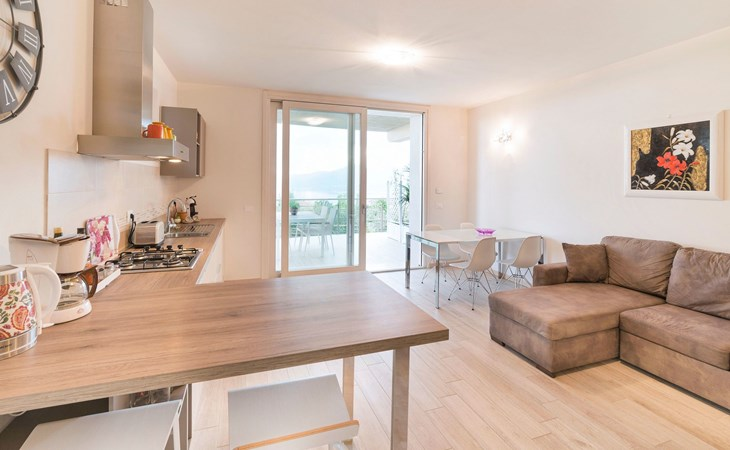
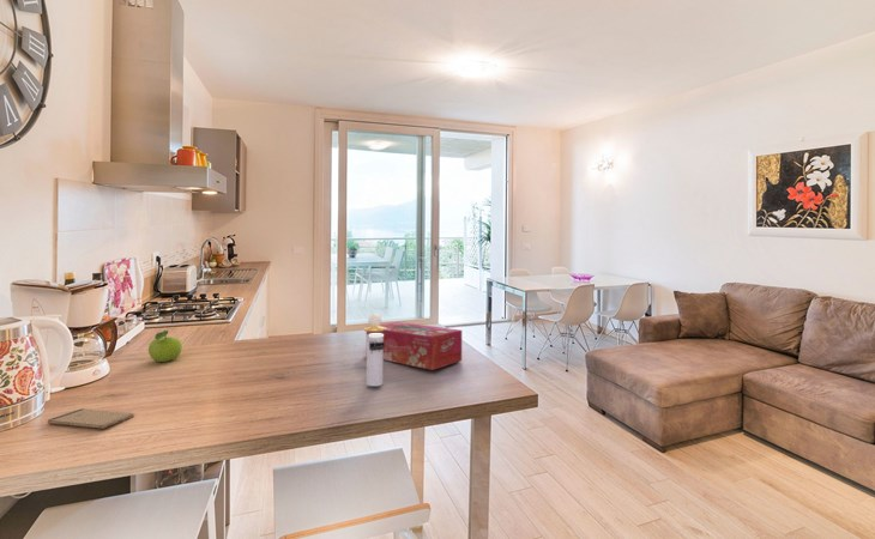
+ tissue box (412, 343)
+ perfume bottle (374, 350)
+ smartphone (91, 418)
+ fruit (163, 346)
